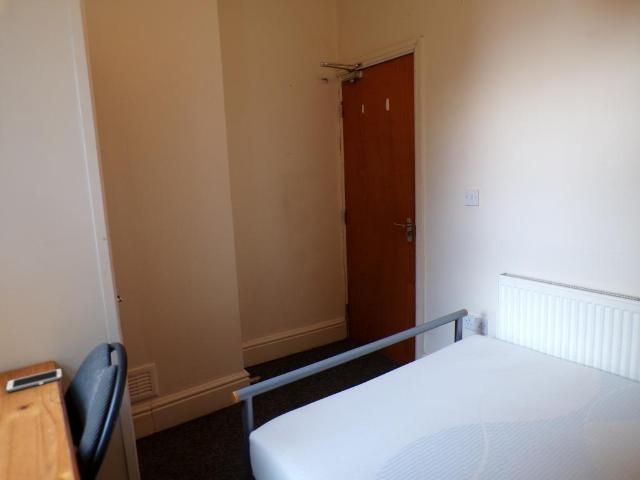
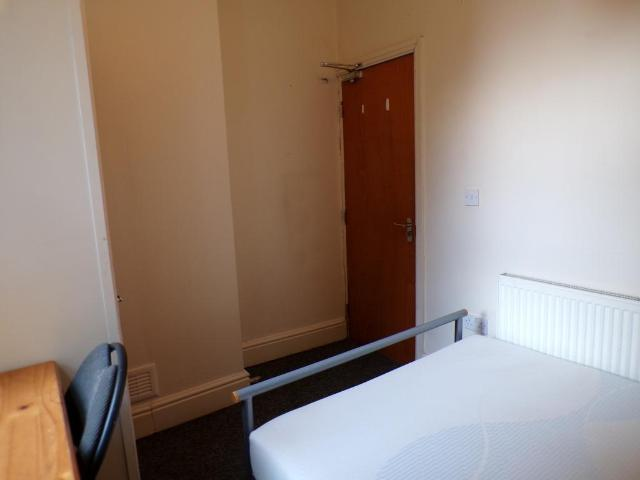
- cell phone (35, 380)
